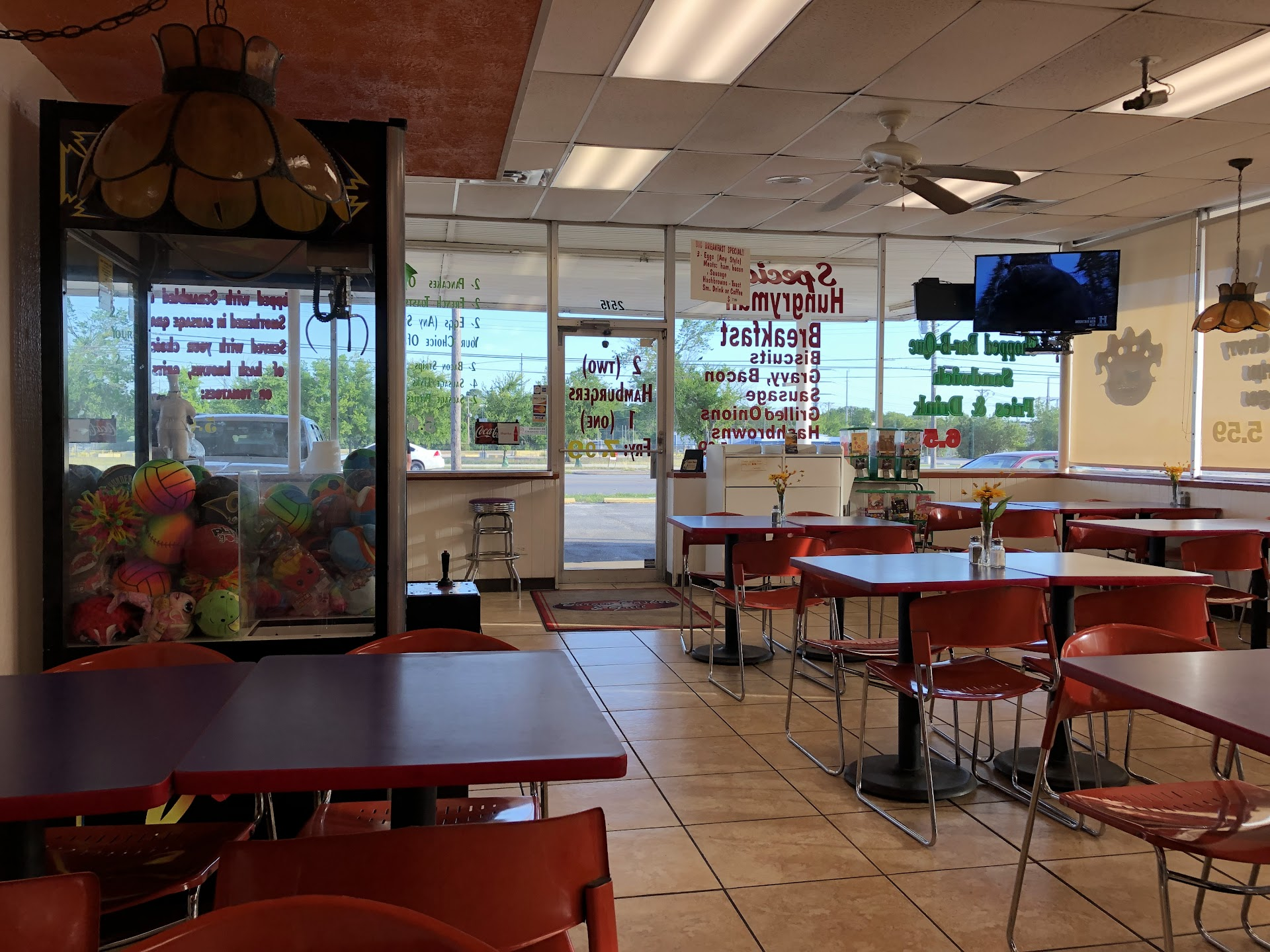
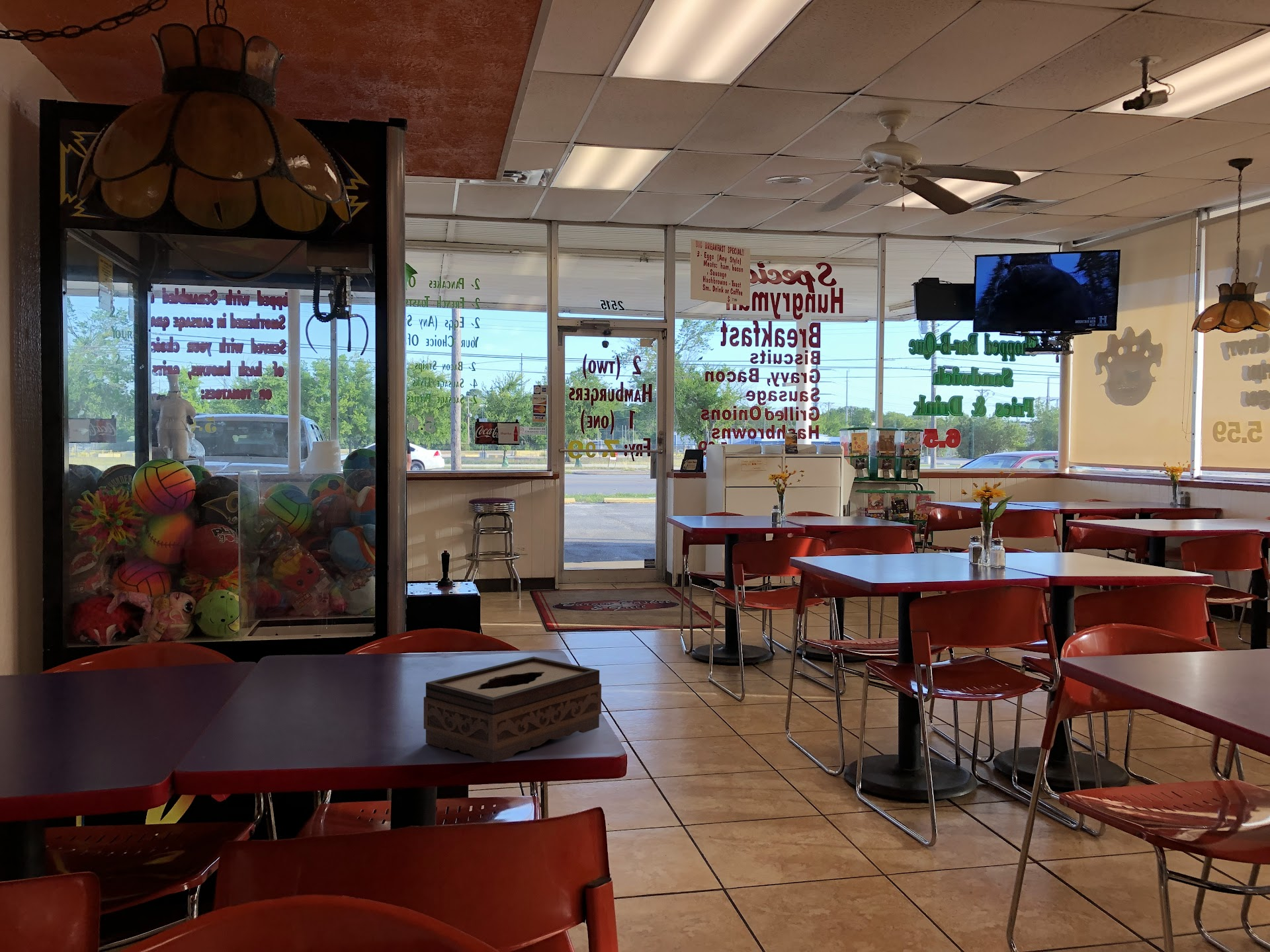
+ tissue box (515, 705)
